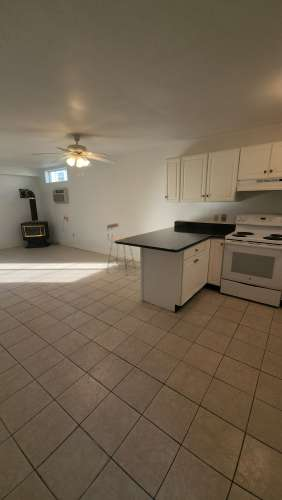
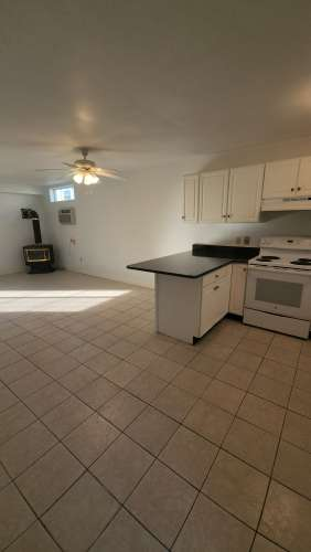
- bar stool (117, 248)
